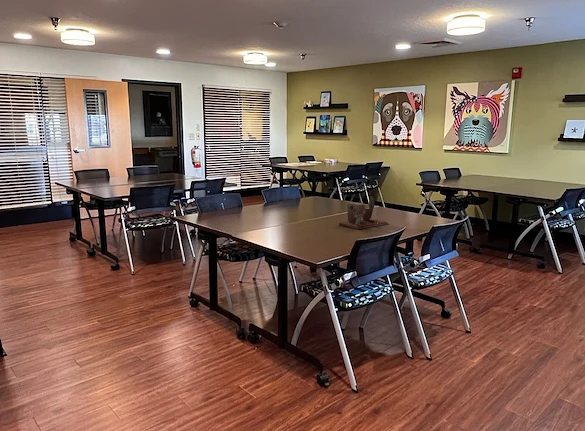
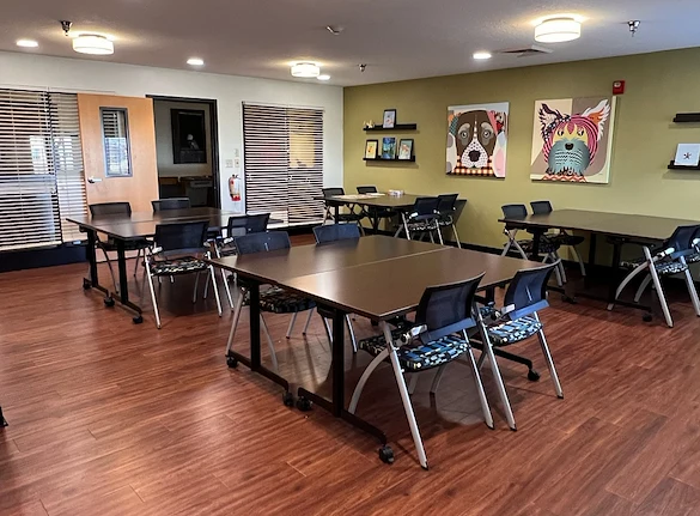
- desk organizer (363, 210)
